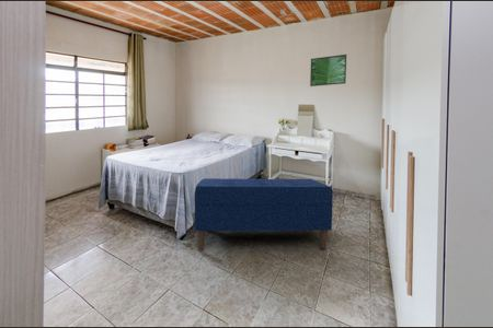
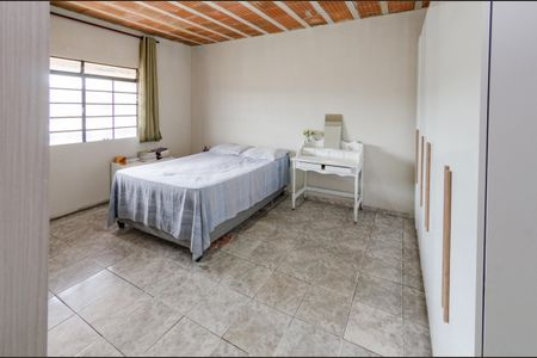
- bench (260, 210)
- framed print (328, 70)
